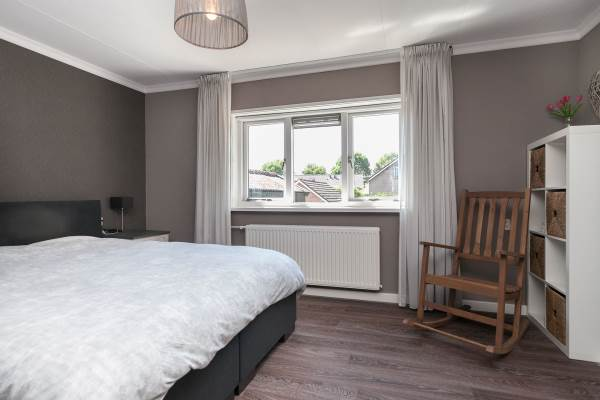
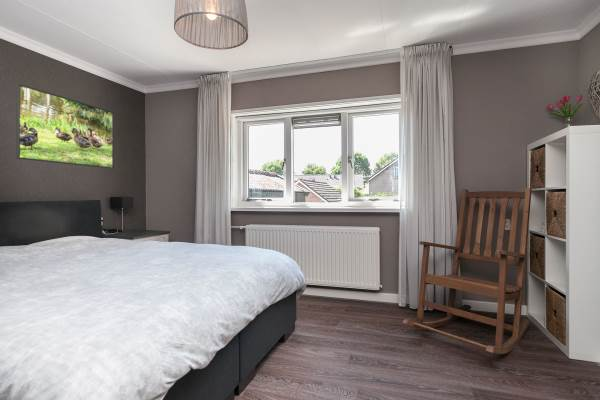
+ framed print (71, 132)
